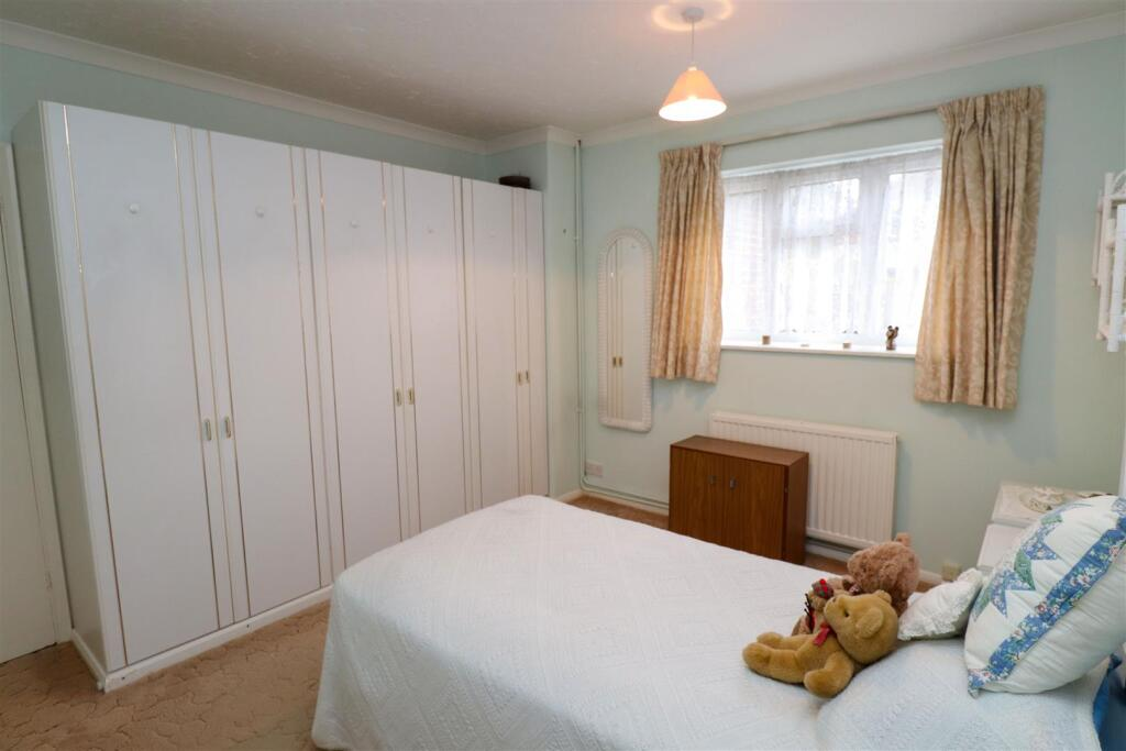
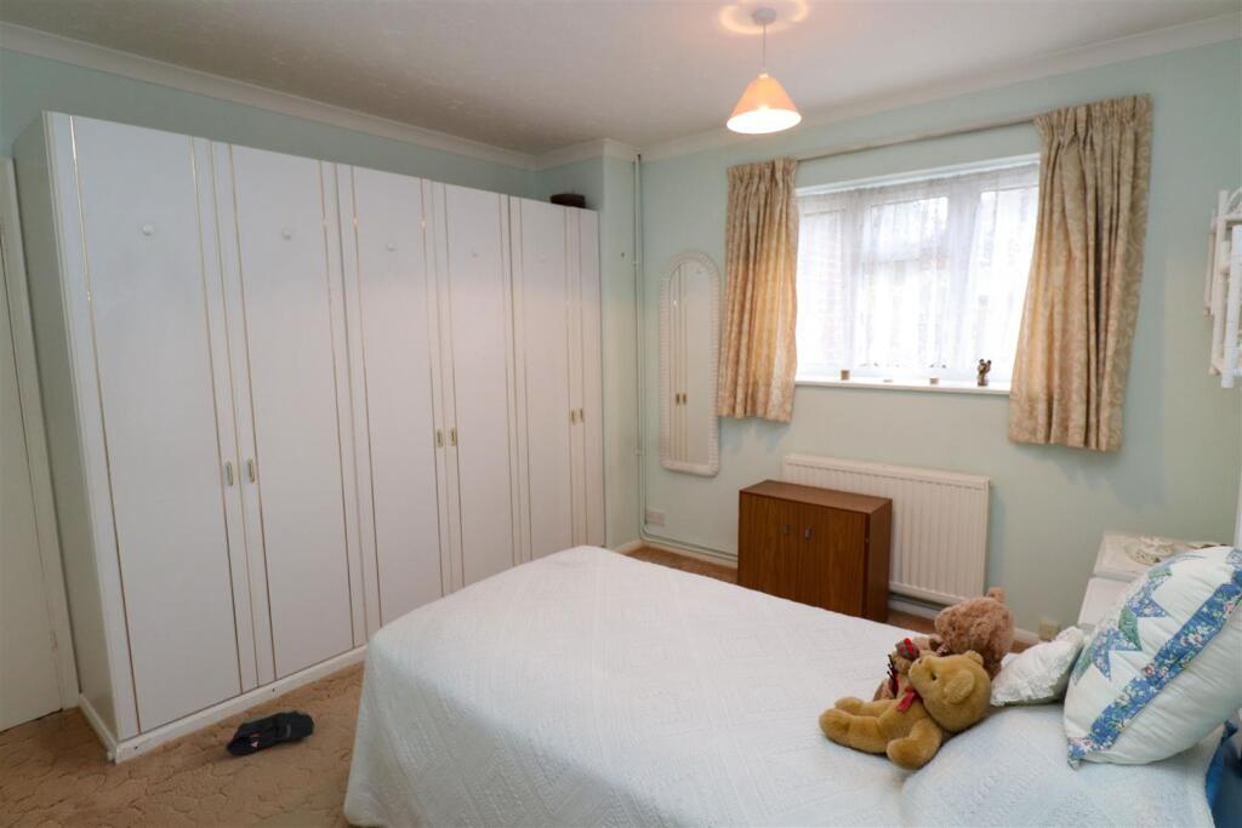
+ shoe (270, 732)
